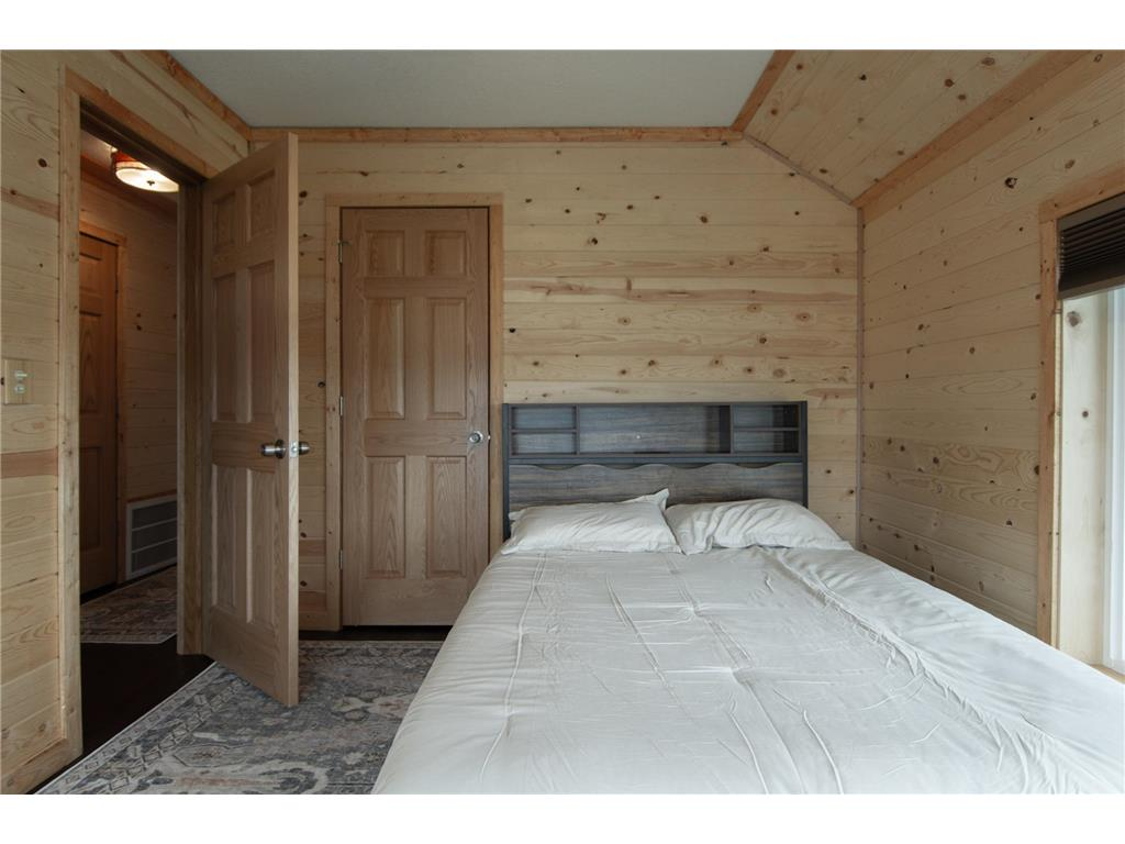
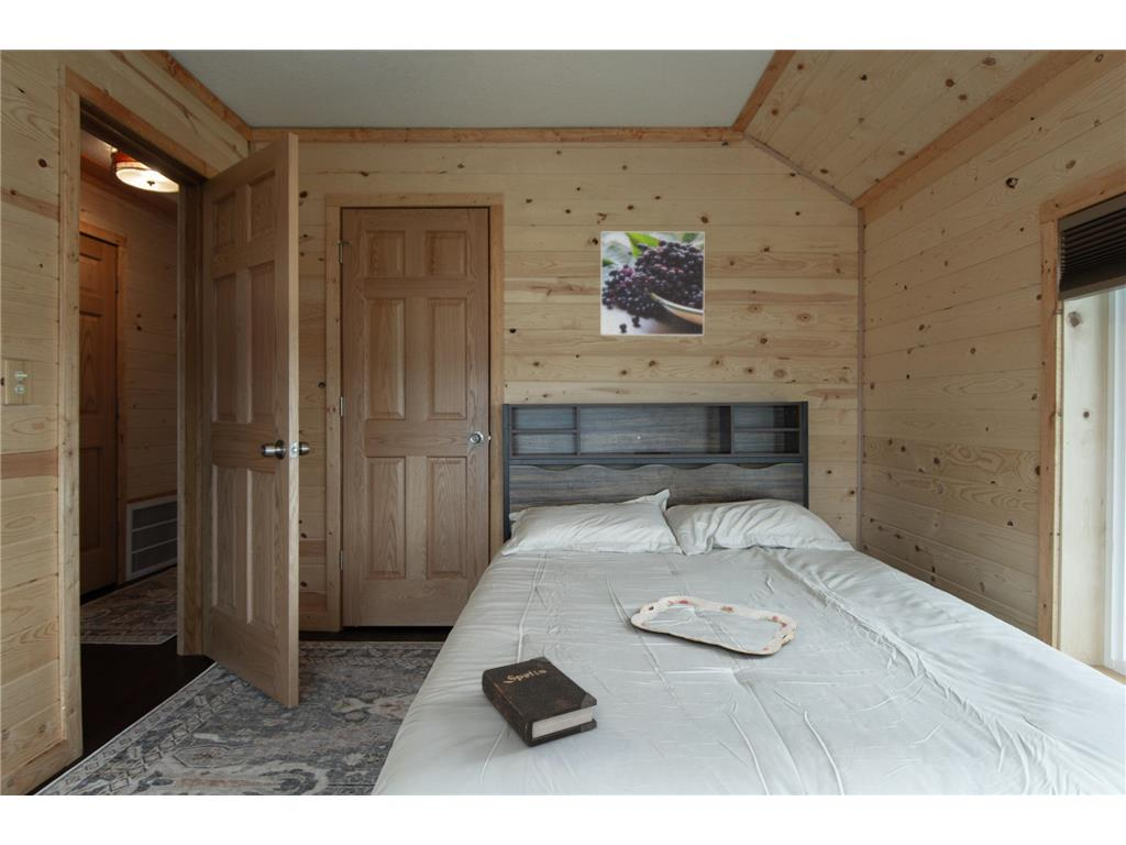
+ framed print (652, 284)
+ serving tray (717, 611)
+ hardback book (536, 696)
